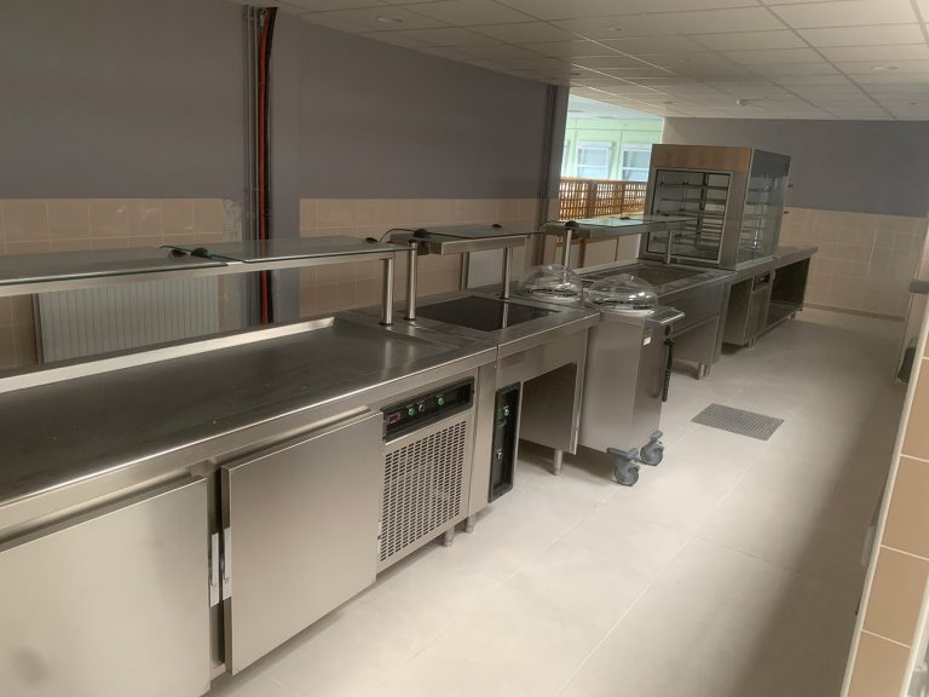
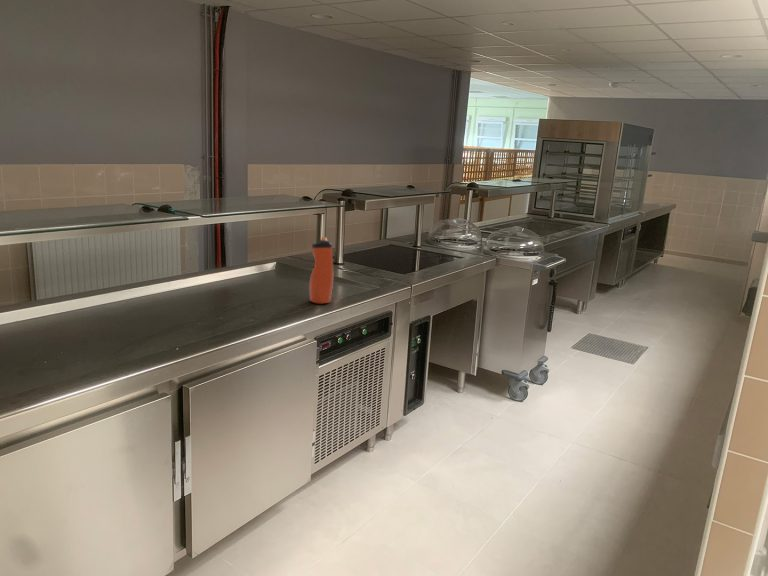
+ water bottle (321, 269)
